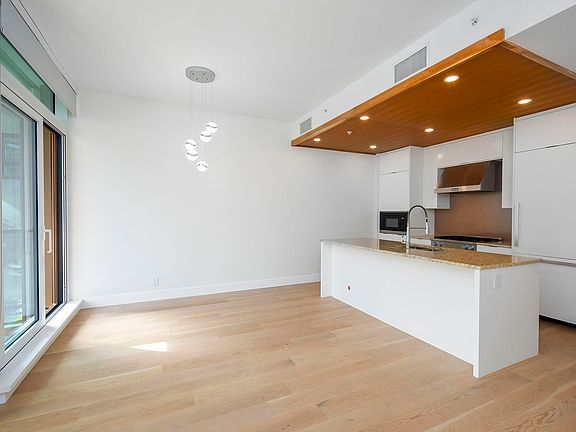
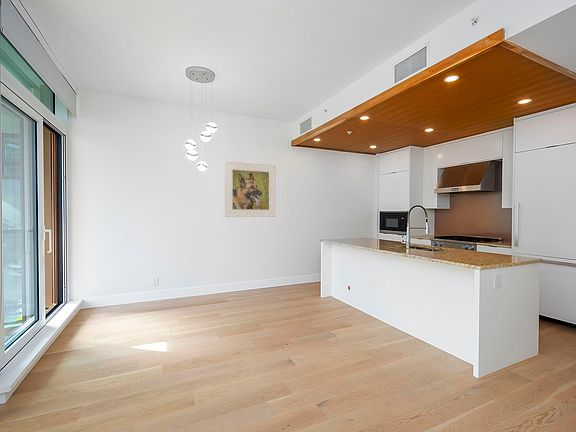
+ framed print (251, 190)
